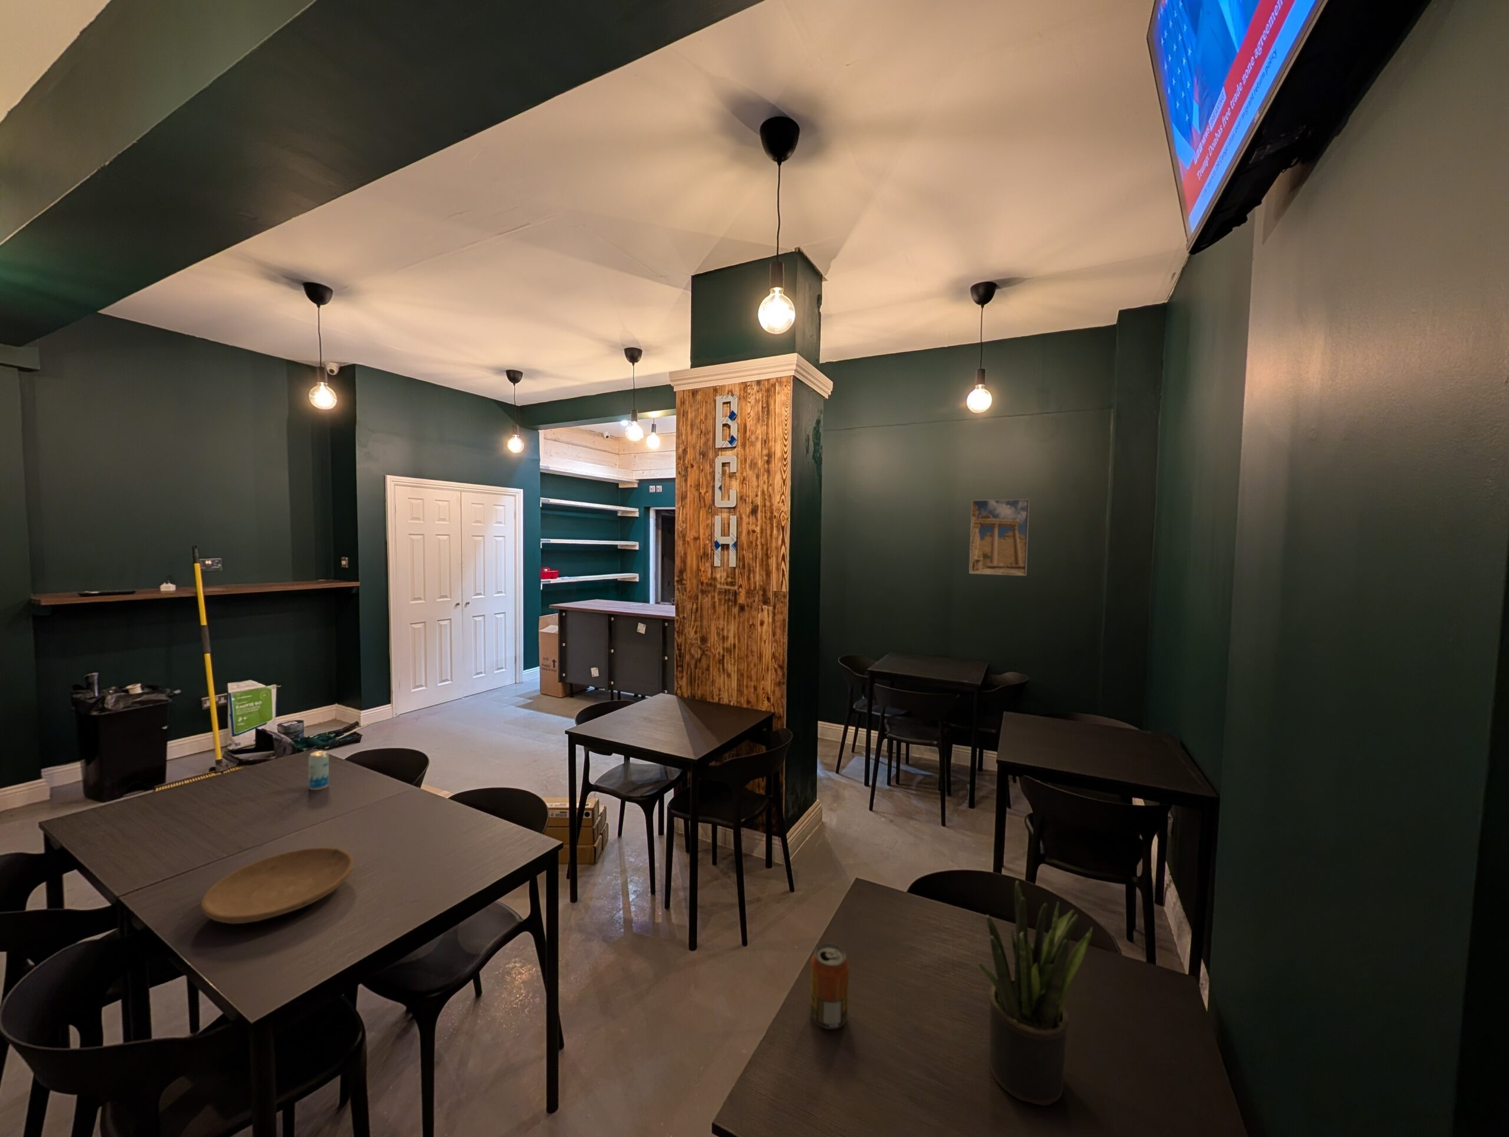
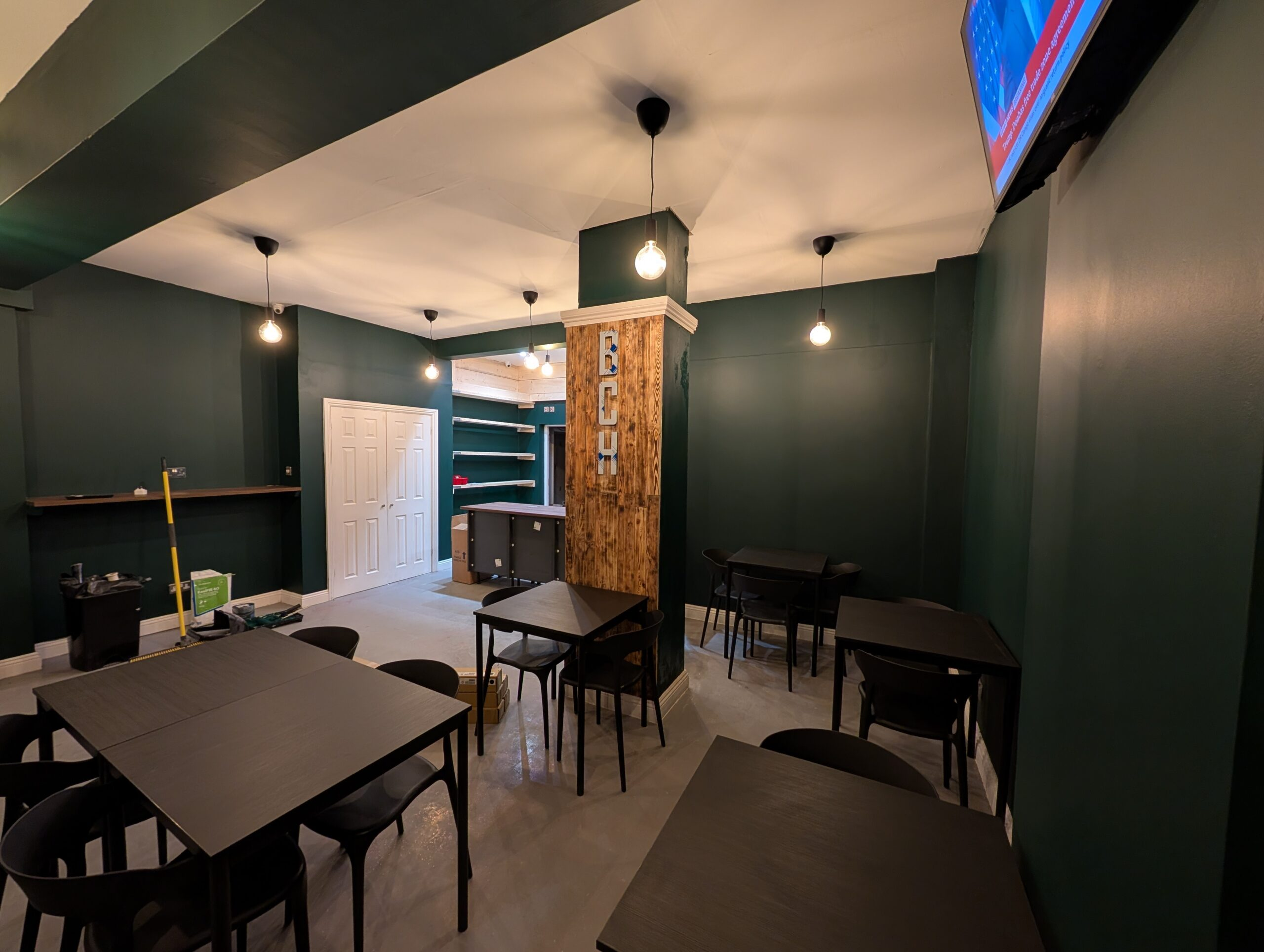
- beverage can (829, 985)
- plate (283, 887)
- potted plant (1036, 982)
- beverage can (319, 770)
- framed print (998, 536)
